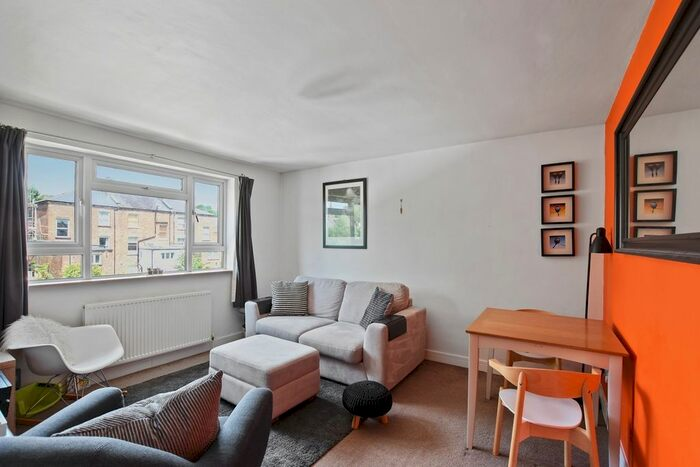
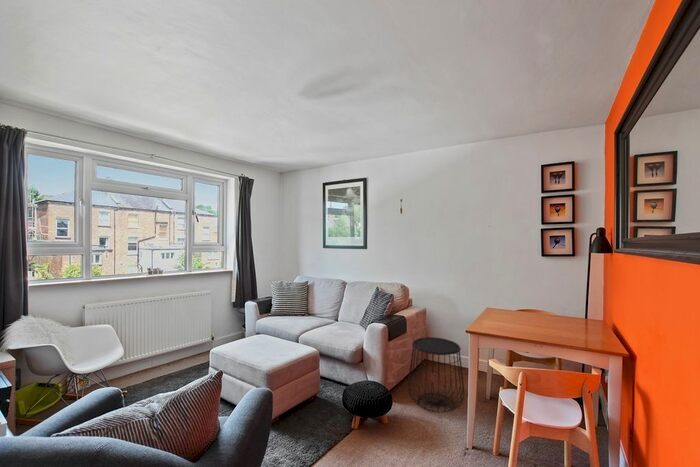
+ side table (438, 373)
